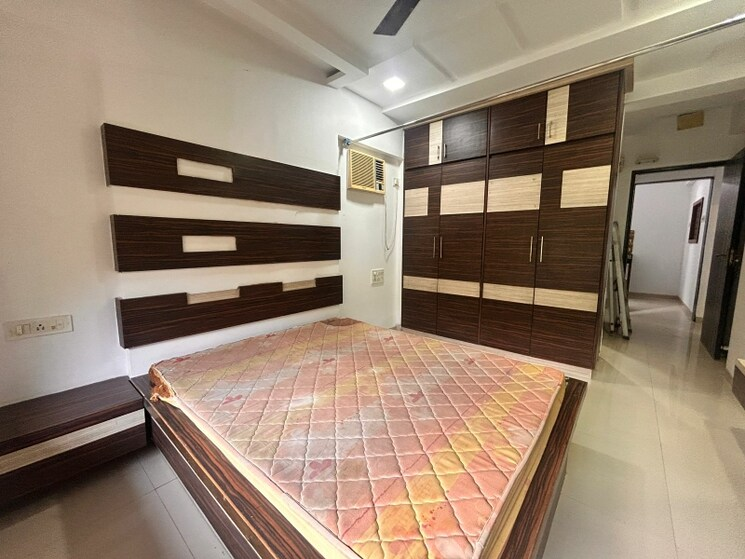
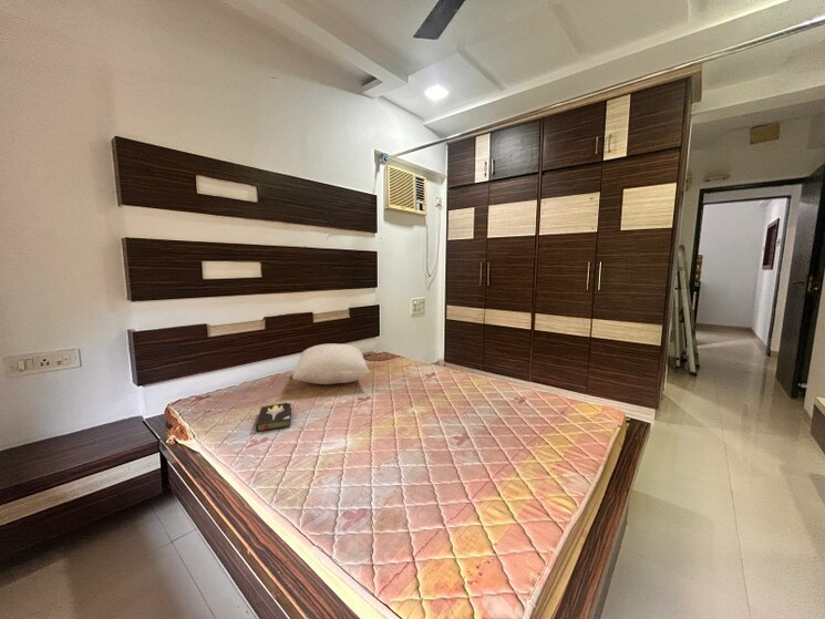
+ pillow (332, 362)
+ hardback book (275, 415)
